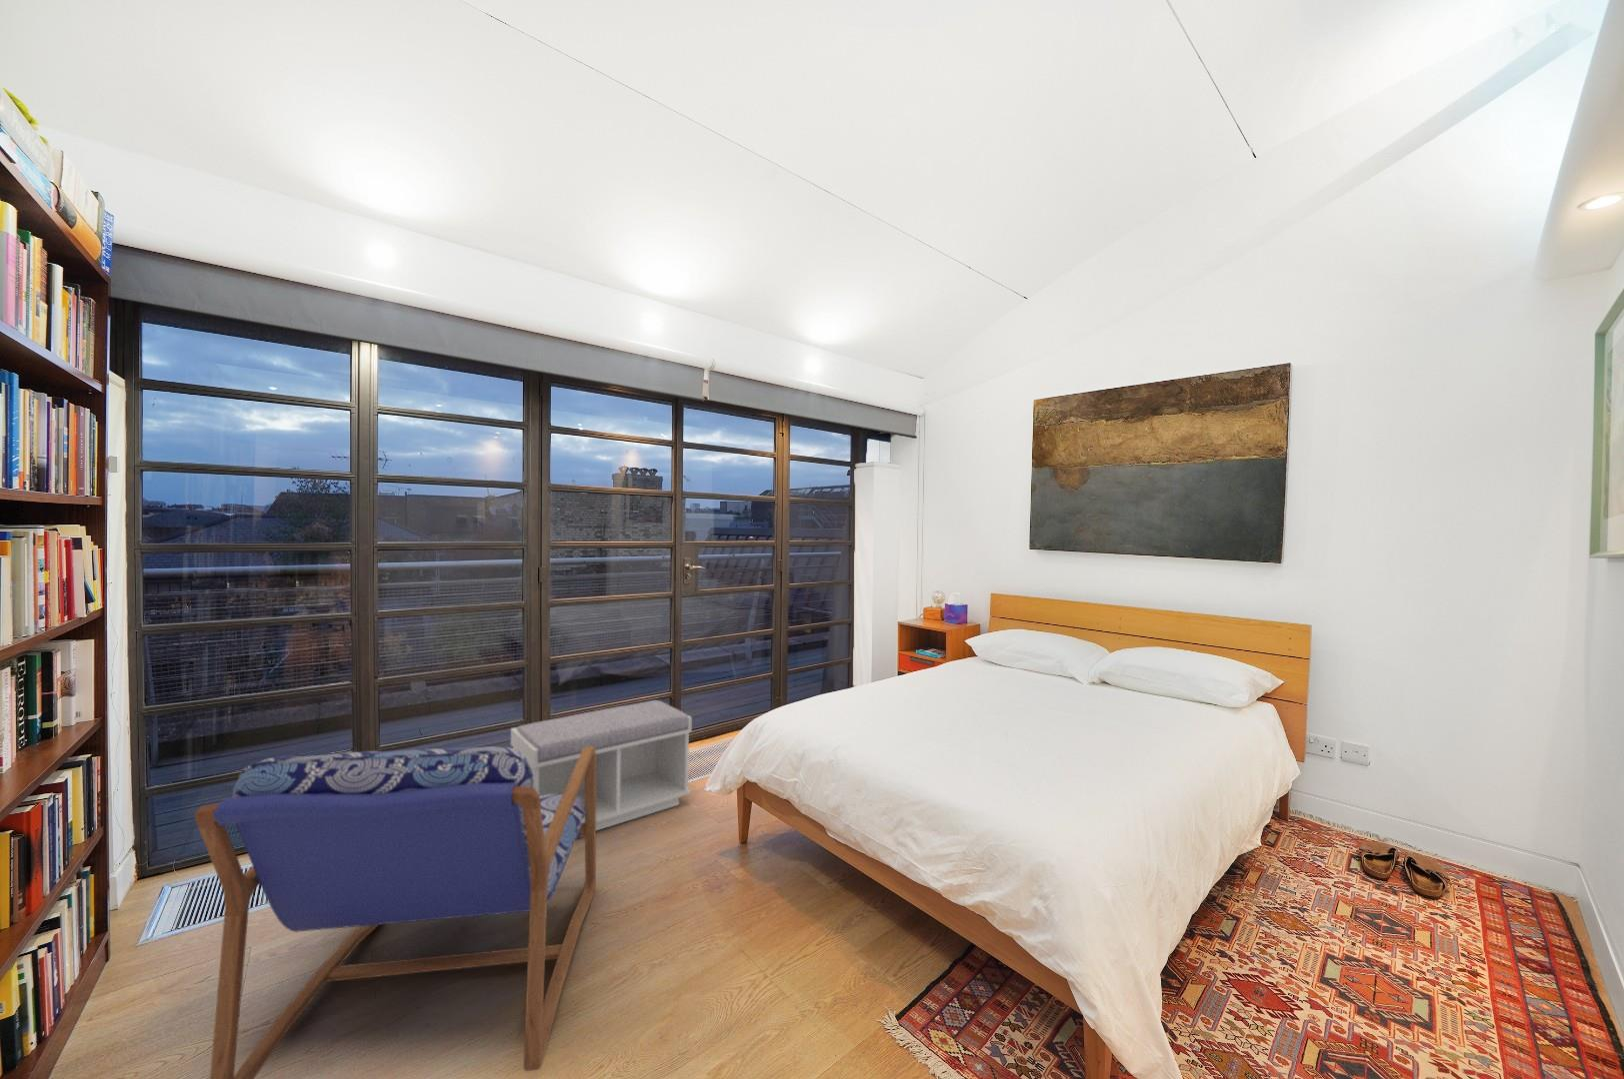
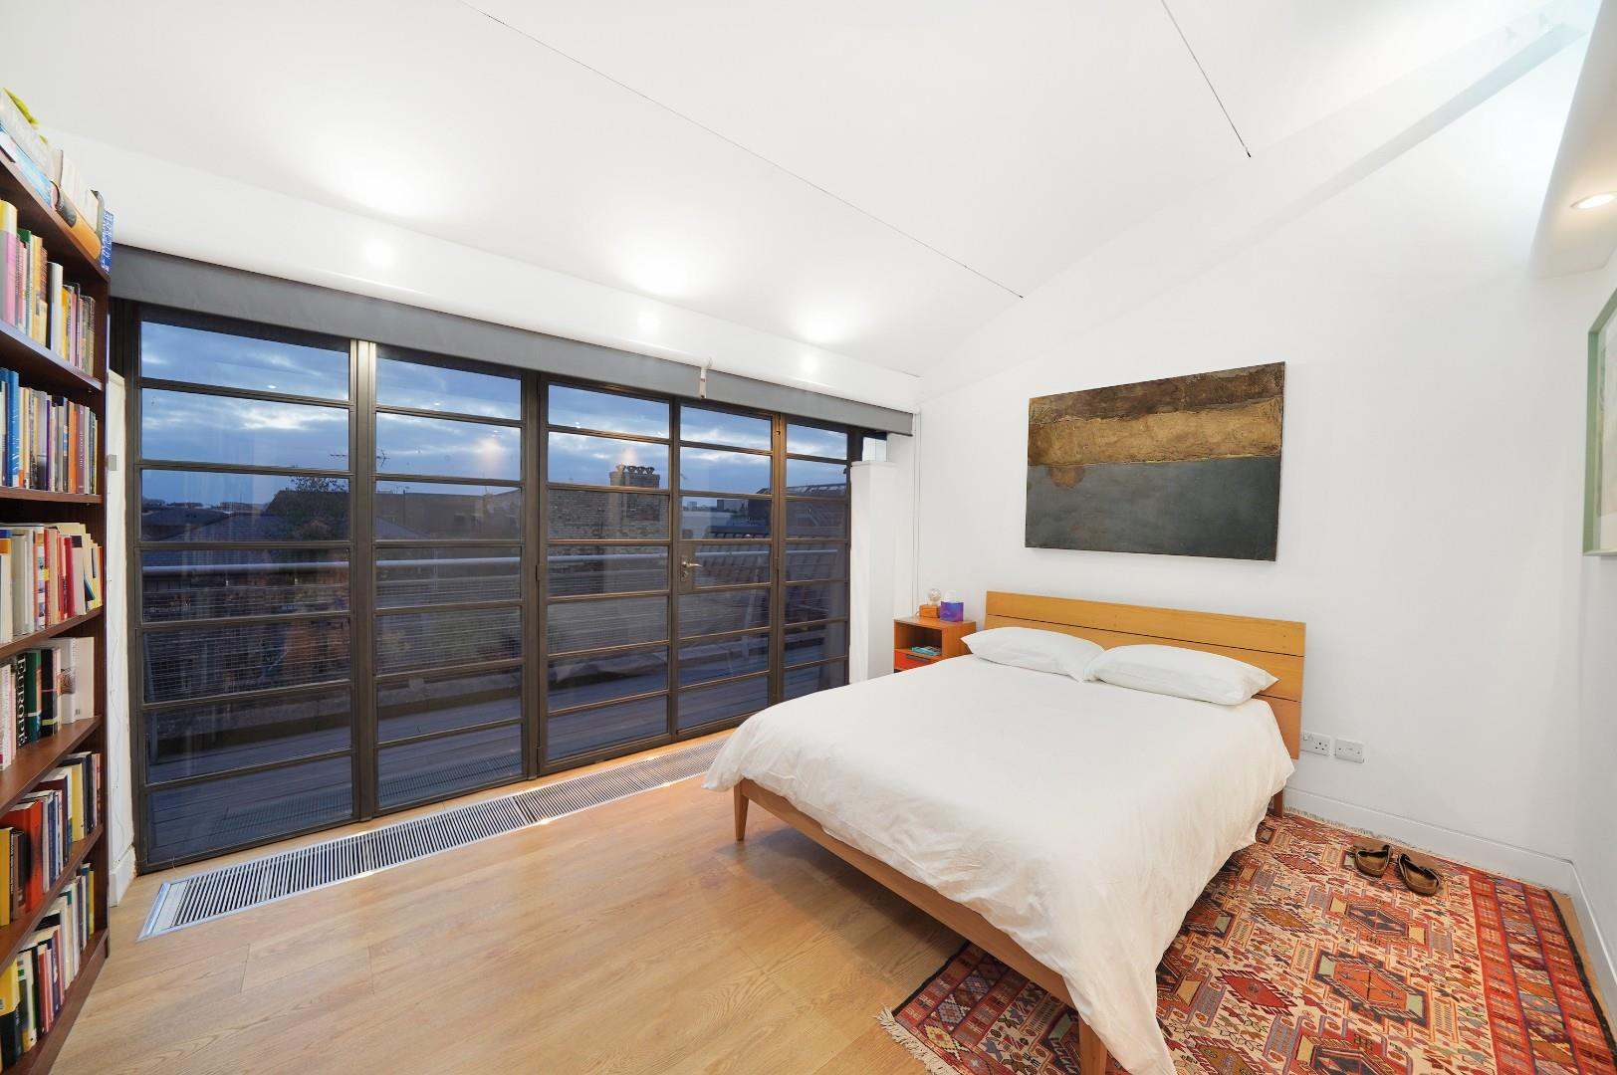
- armchair (448, 844)
- bench (604, 765)
